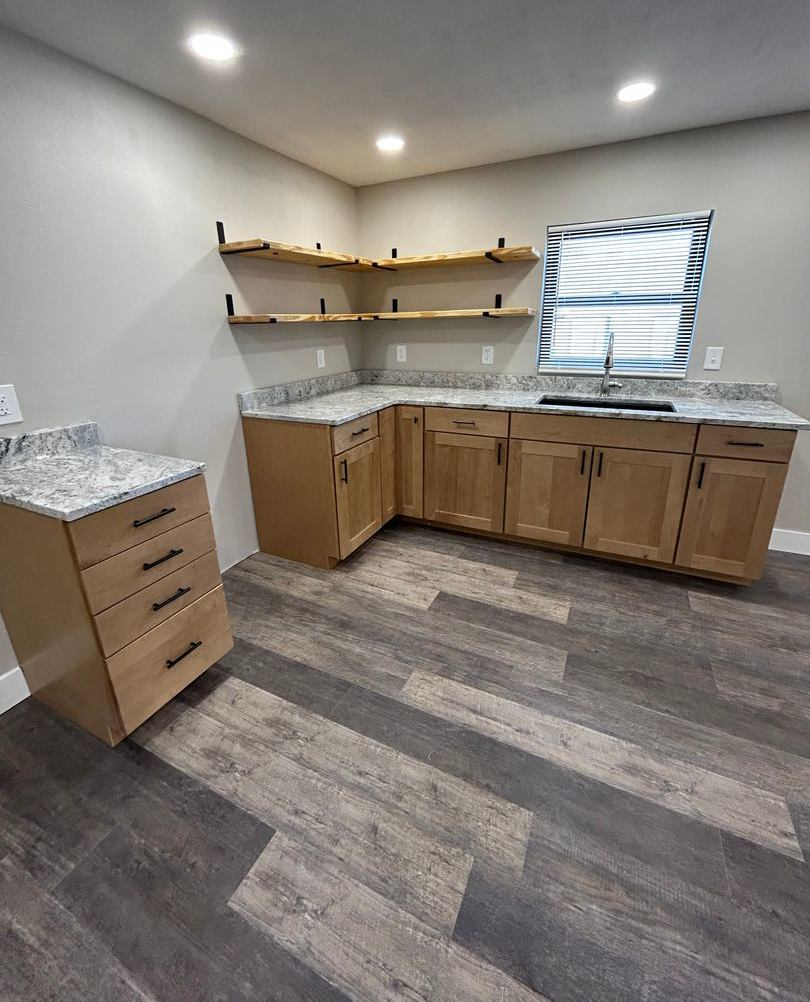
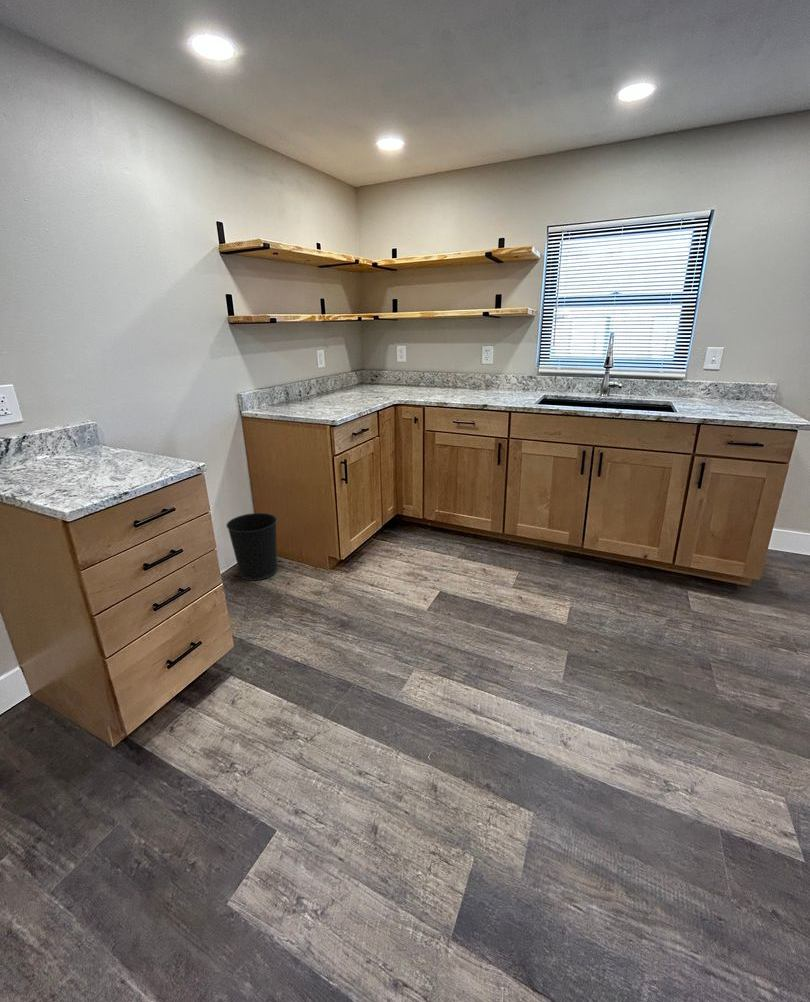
+ wastebasket (255, 547)
